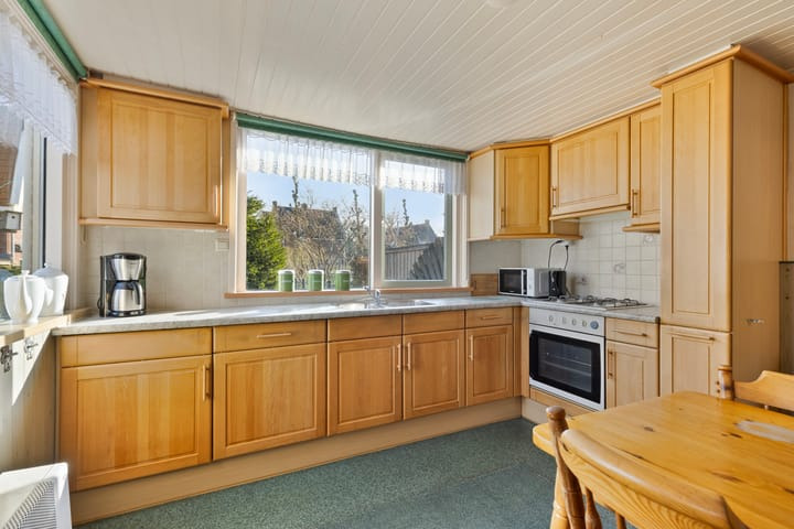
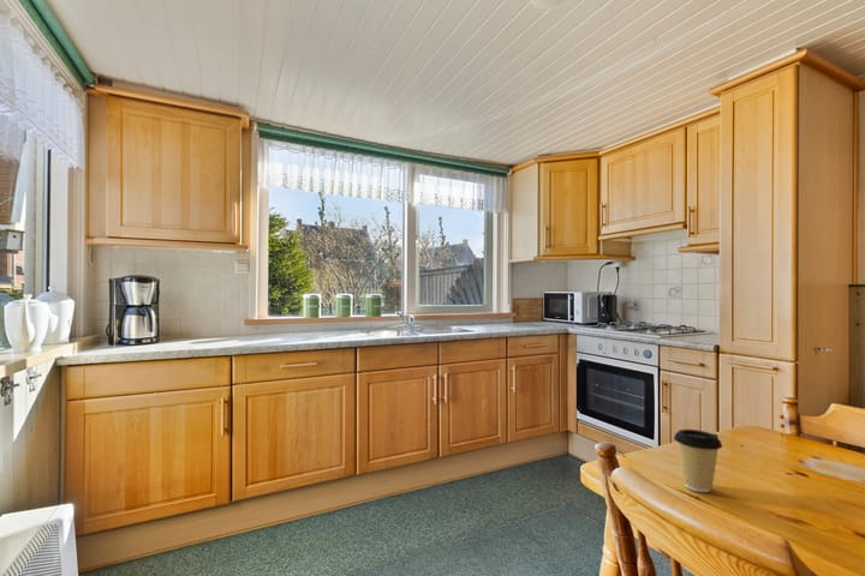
+ coffee cup (697, 460)
